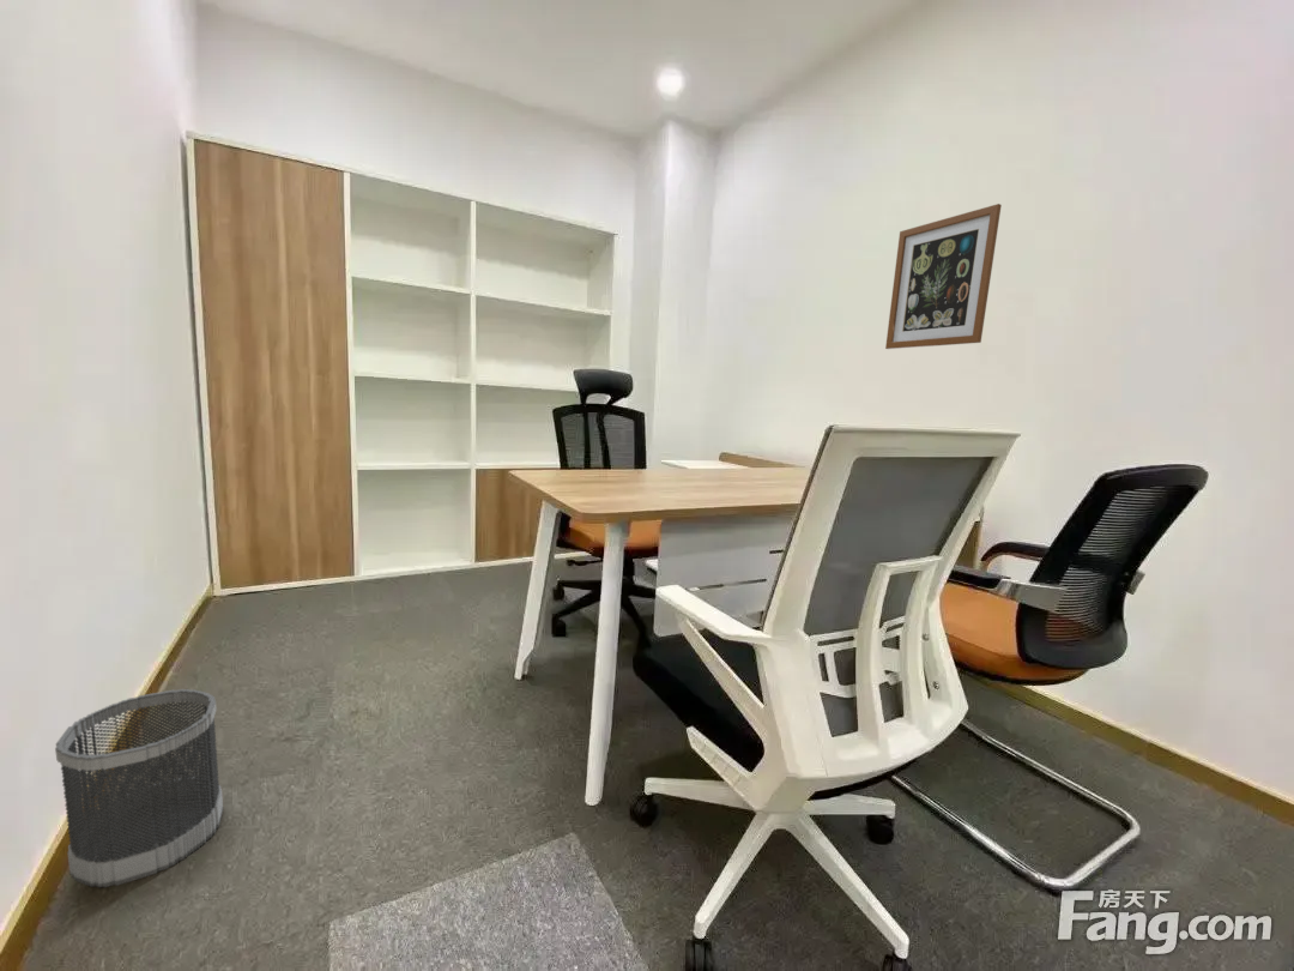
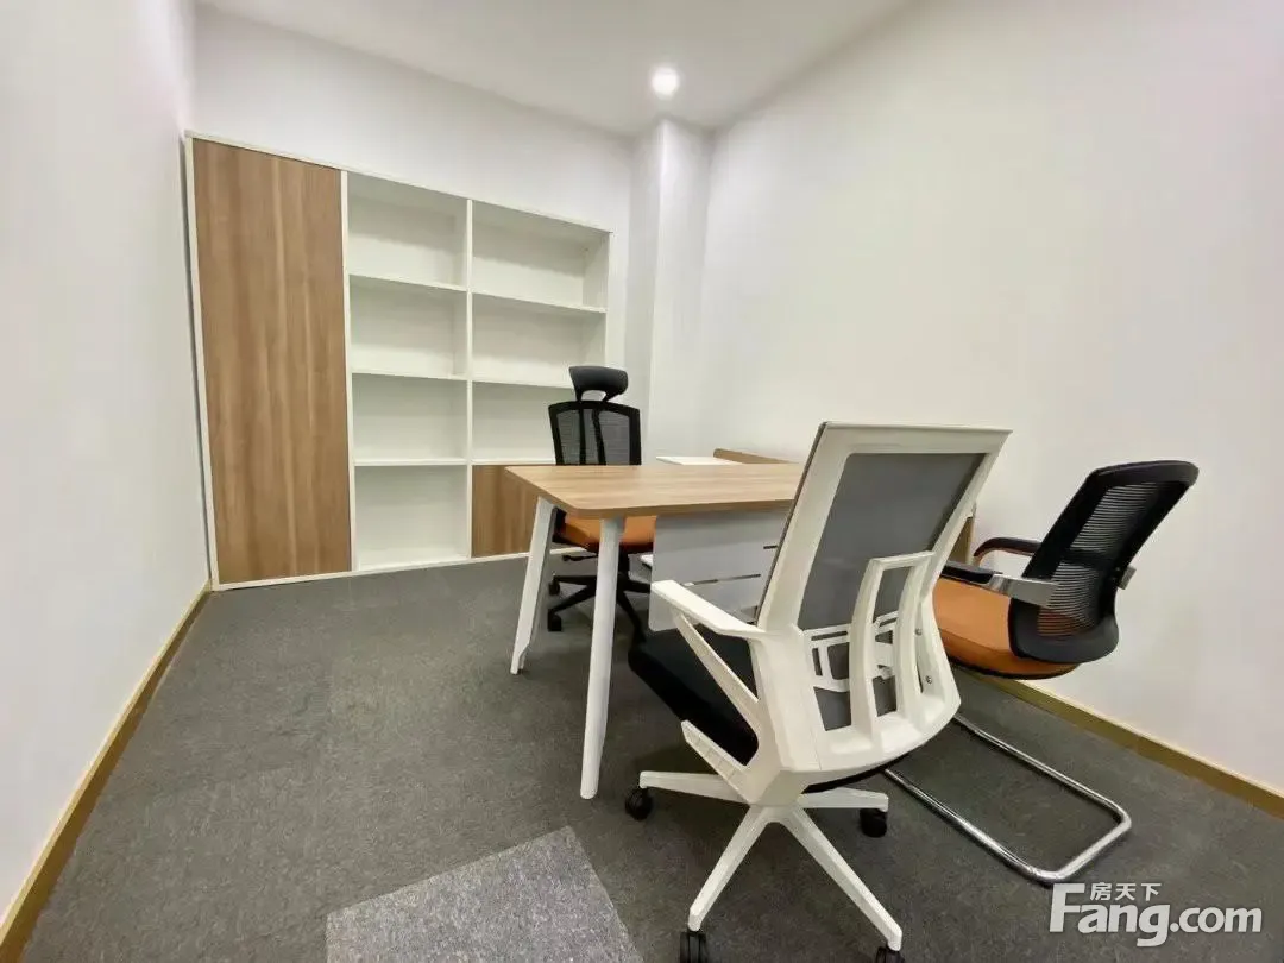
- wall art (937, 283)
- wastebasket (147, 779)
